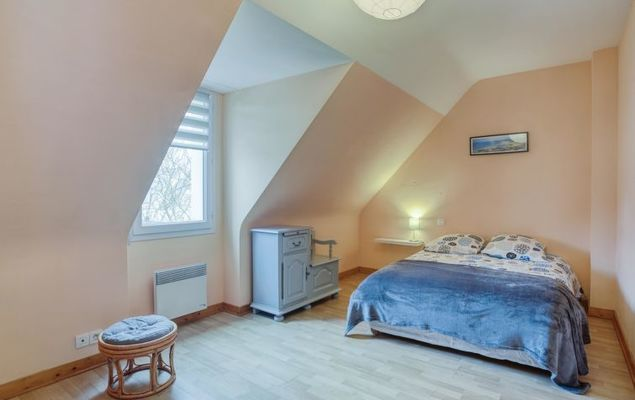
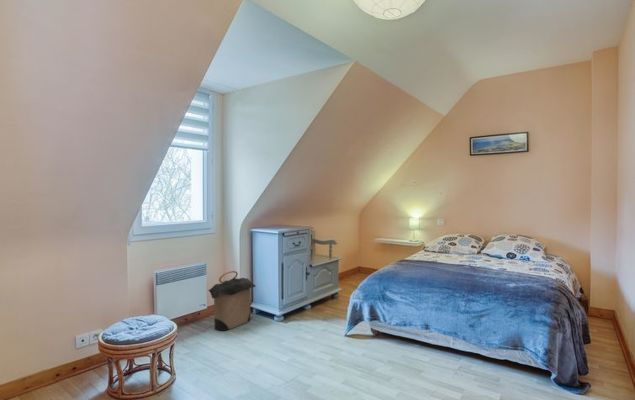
+ laundry hamper (232, 296)
